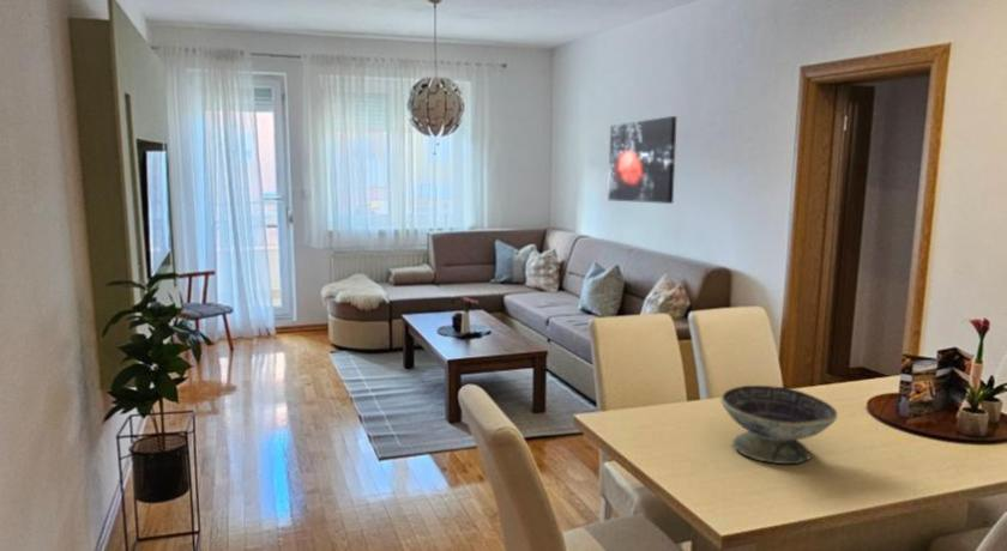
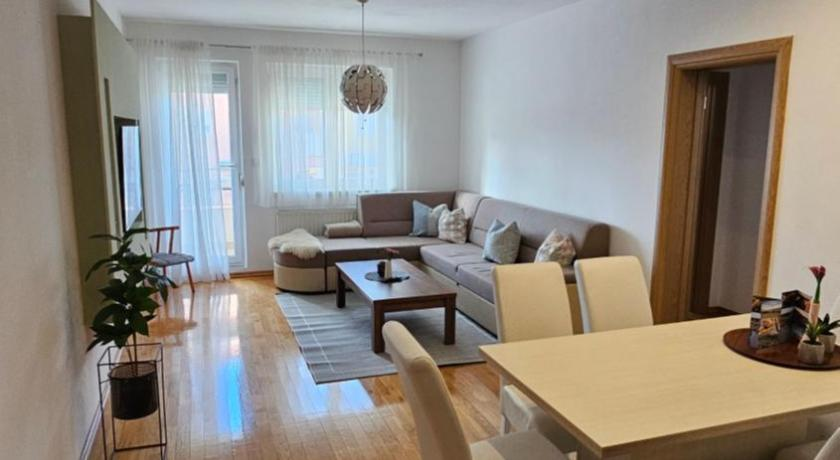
- wall art (639, 162)
- decorative bowl (776, 425)
